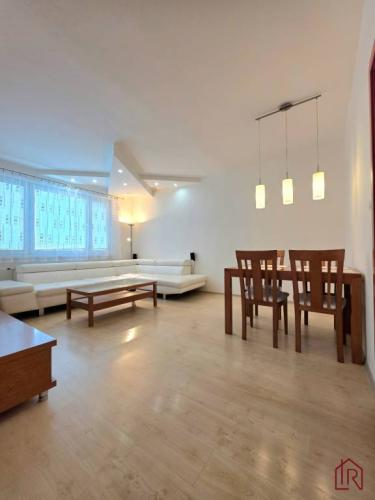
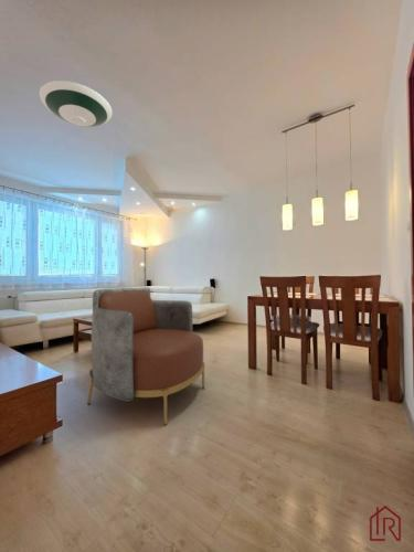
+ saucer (77, 113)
+ armchair (149, 341)
